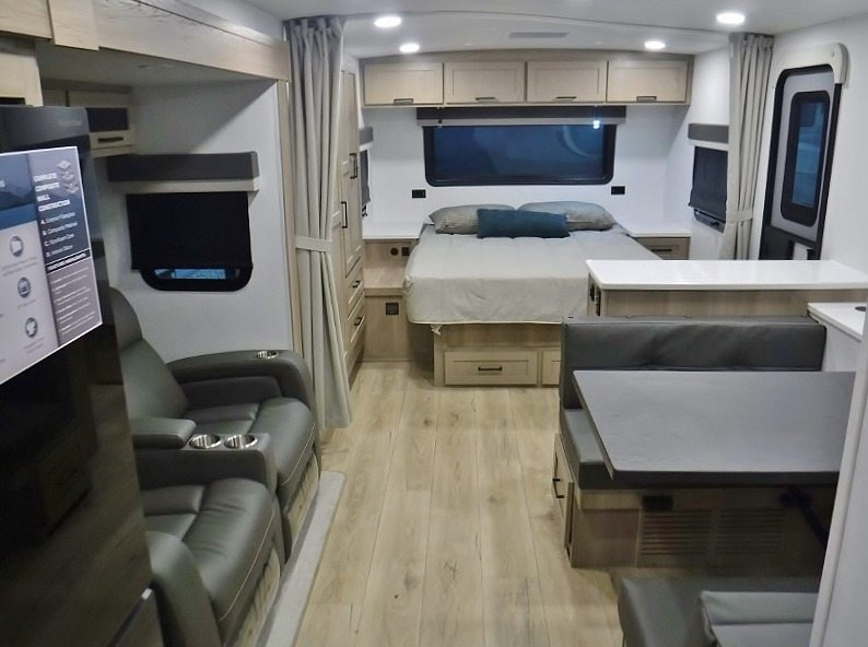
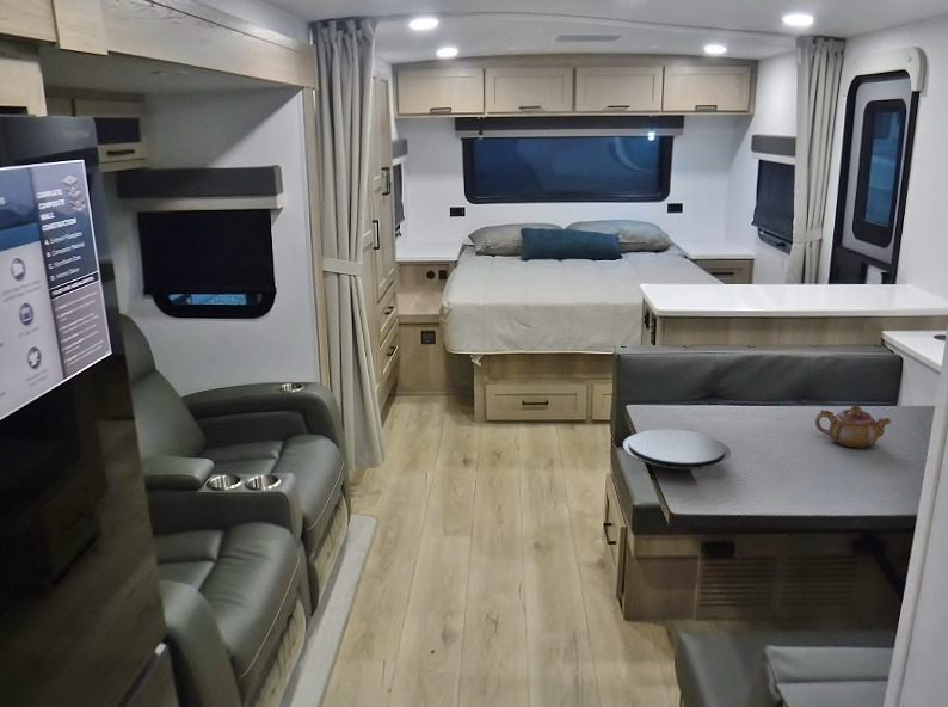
+ plate (676, 454)
+ teapot (852, 423)
